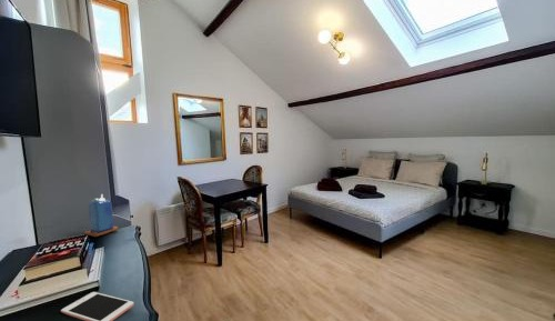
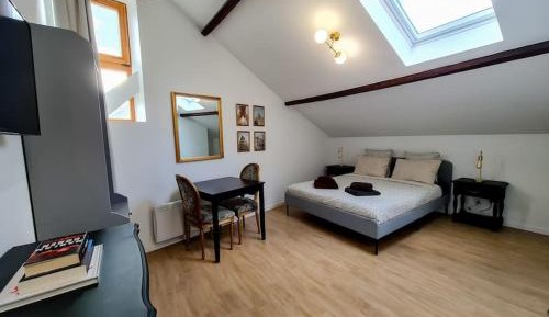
- candle (100, 213)
- cell phone (98, 307)
